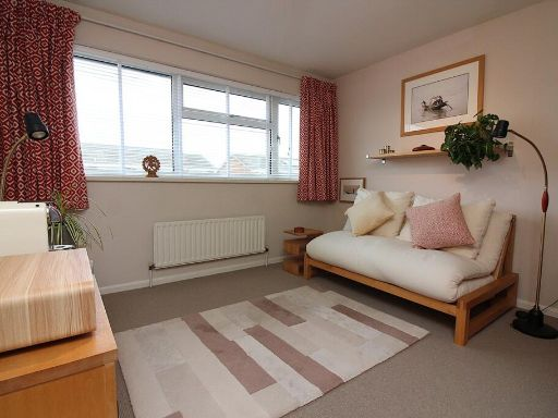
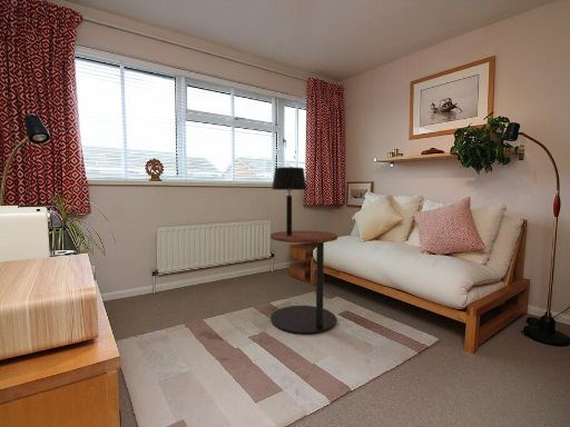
+ table lamp (288, 201)
+ side table (316, 277)
